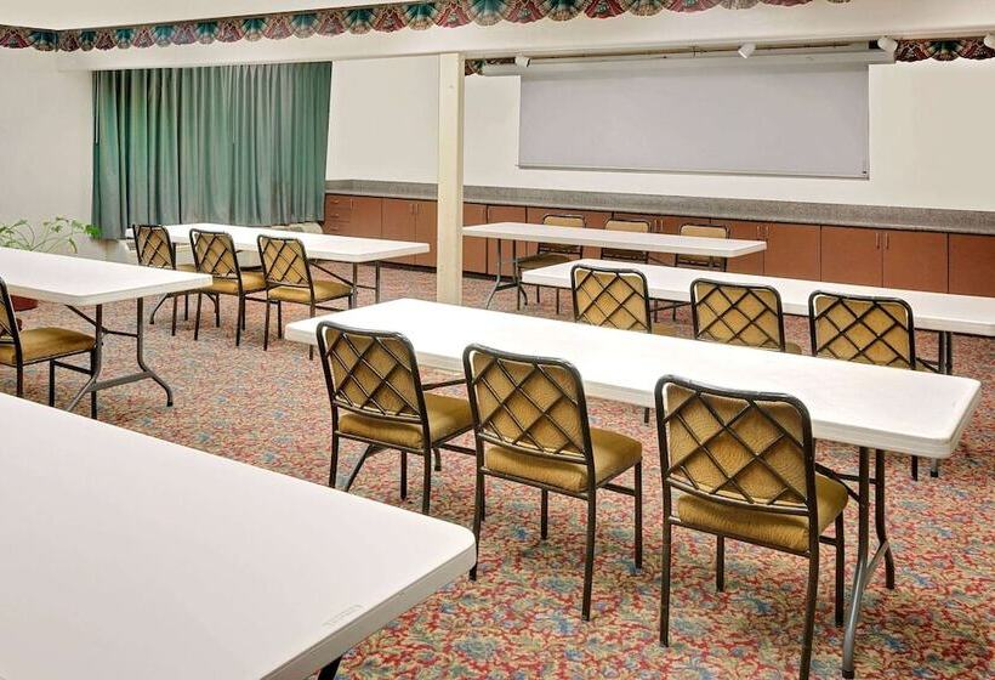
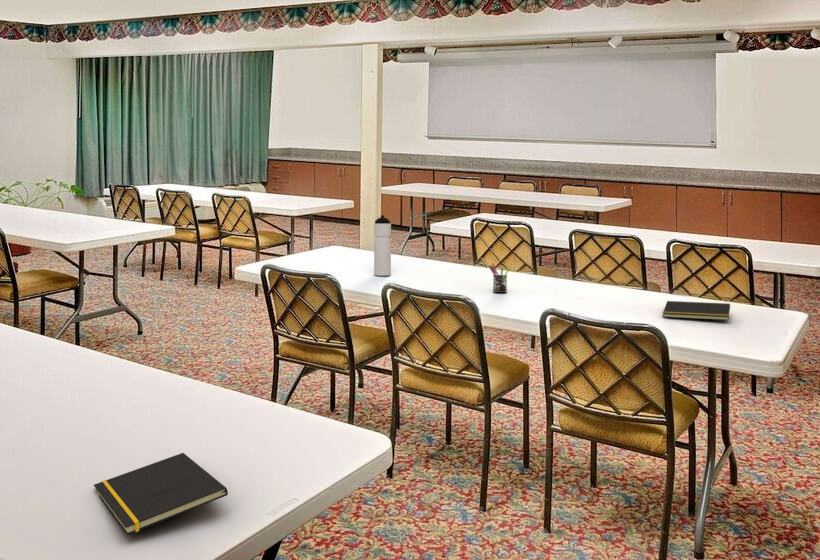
+ pen holder (499, 277)
+ notepad (696, 310)
+ notepad (158, 489)
+ water bottle (382, 245)
